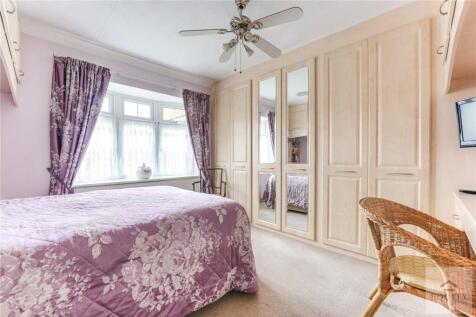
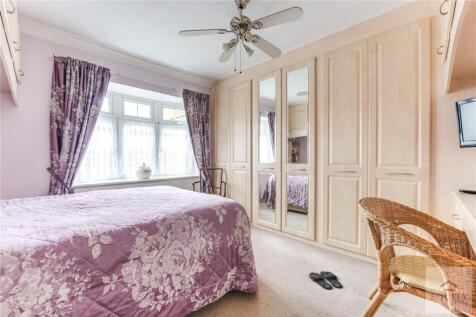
+ slippers (325, 278)
